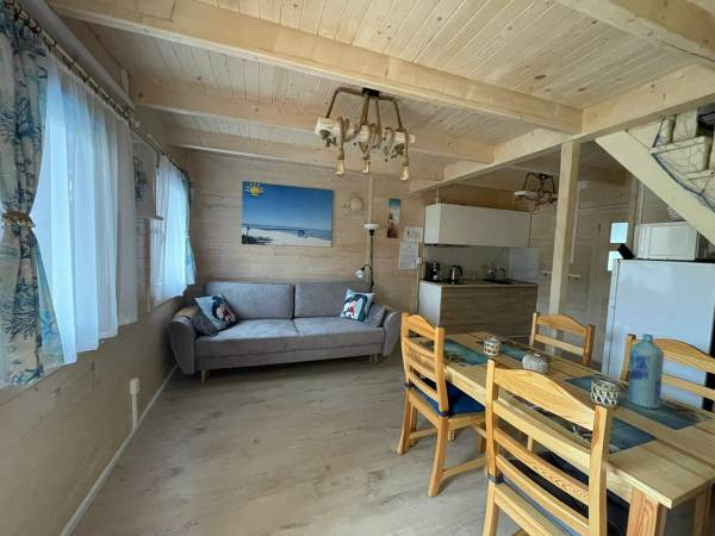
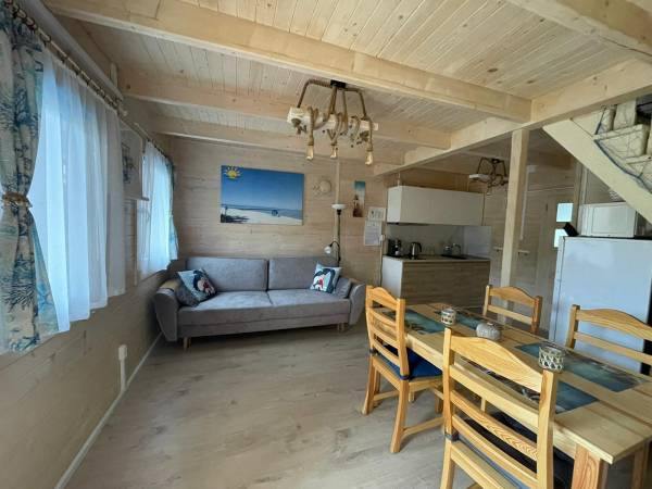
- bottle (645, 369)
